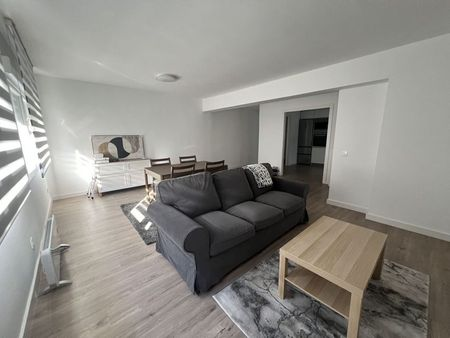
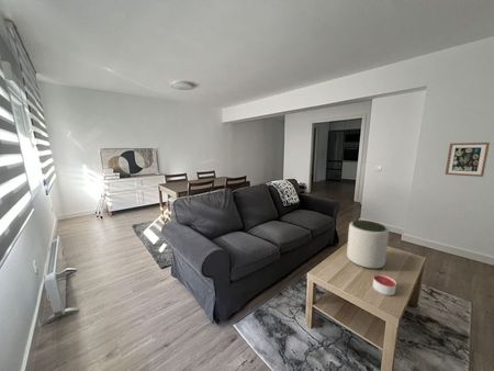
+ plant pot (367, 243)
+ wall art (465, 159)
+ candle (384, 284)
